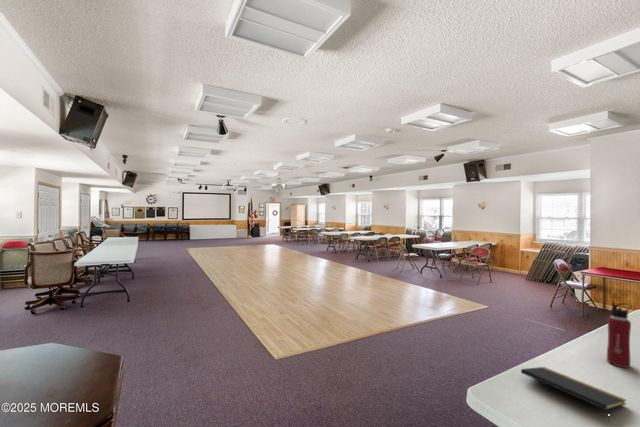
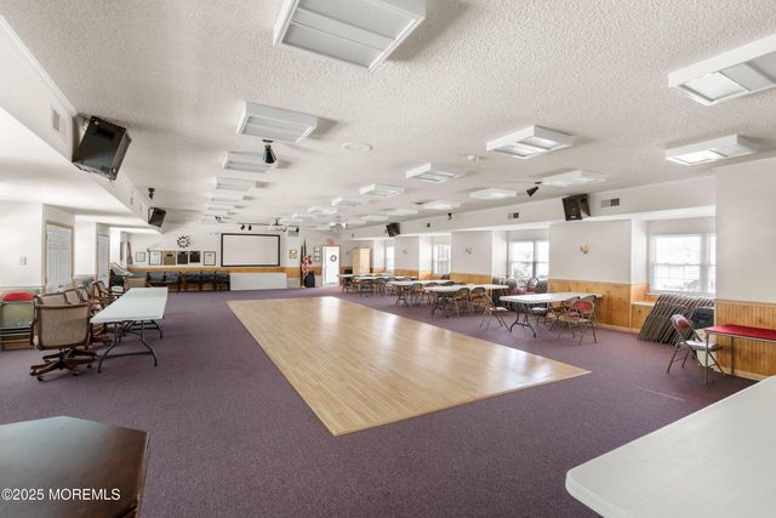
- notepad (570, 385)
- water bottle (619, 332)
